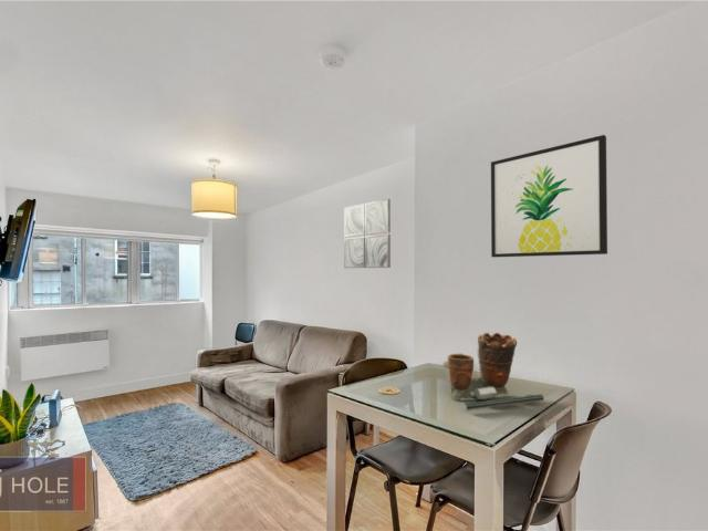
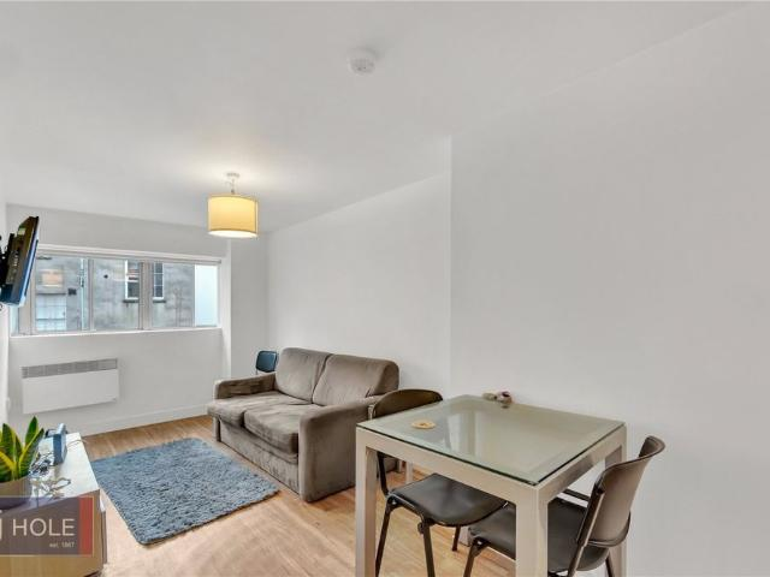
- wall art (365, 235)
- wall art (542, 202)
- clay pot (488, 367)
